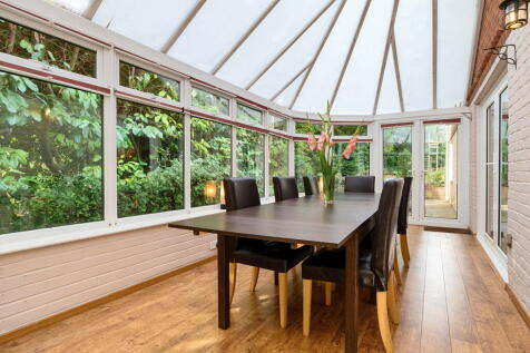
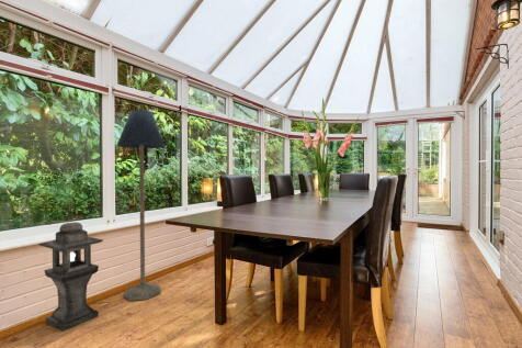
+ lantern (71, 270)
+ floor lamp (141, 202)
